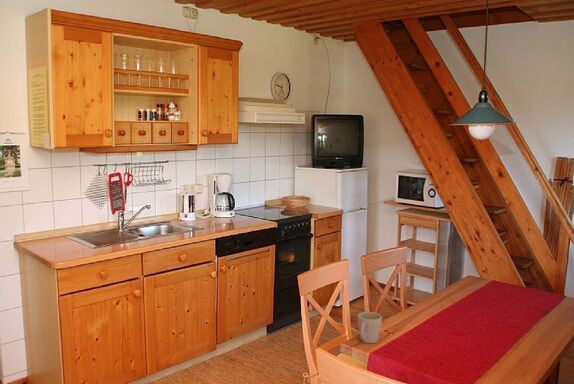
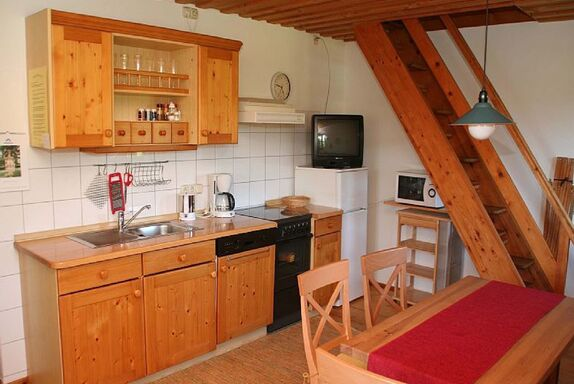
- mug (367, 329)
